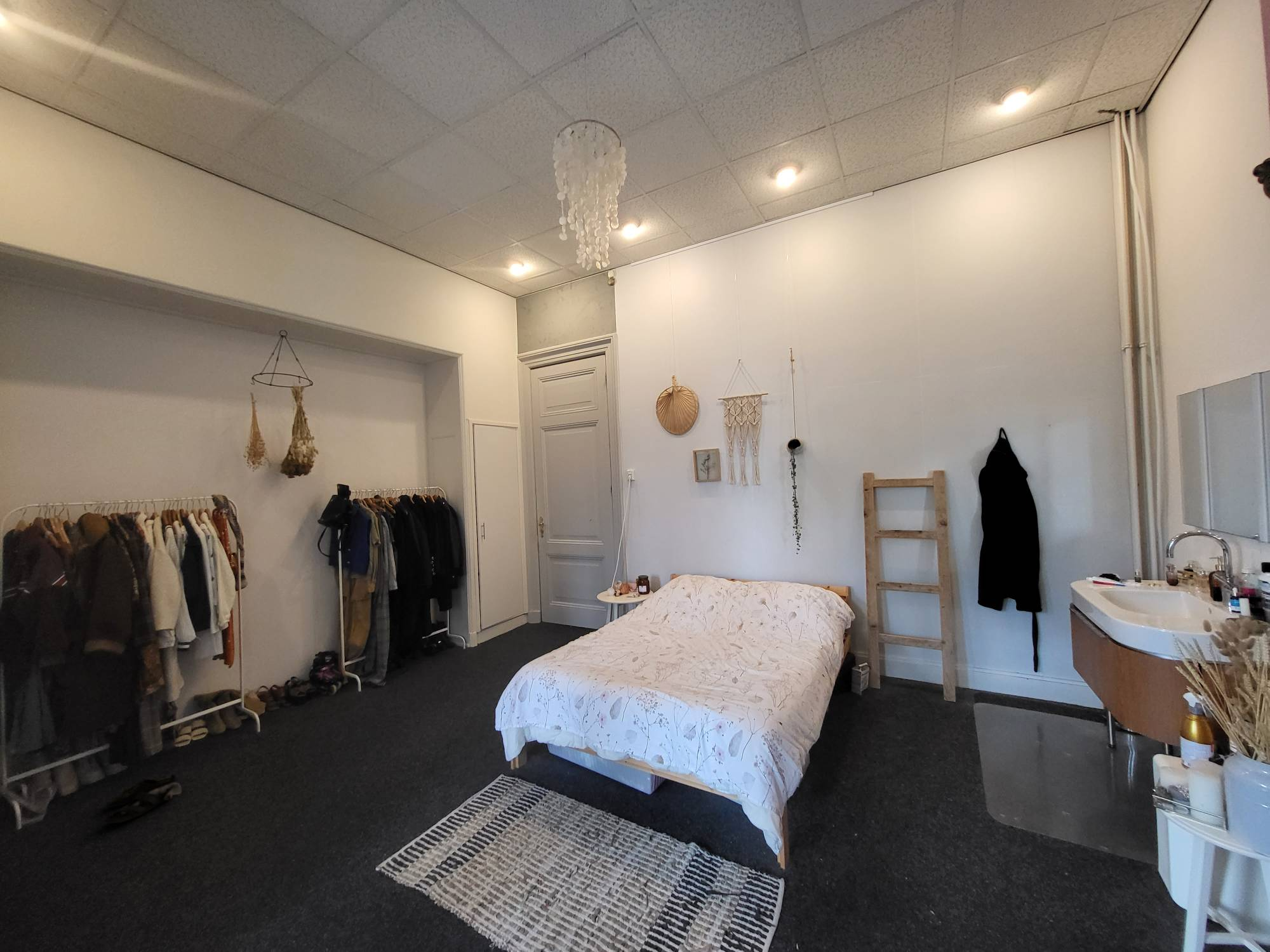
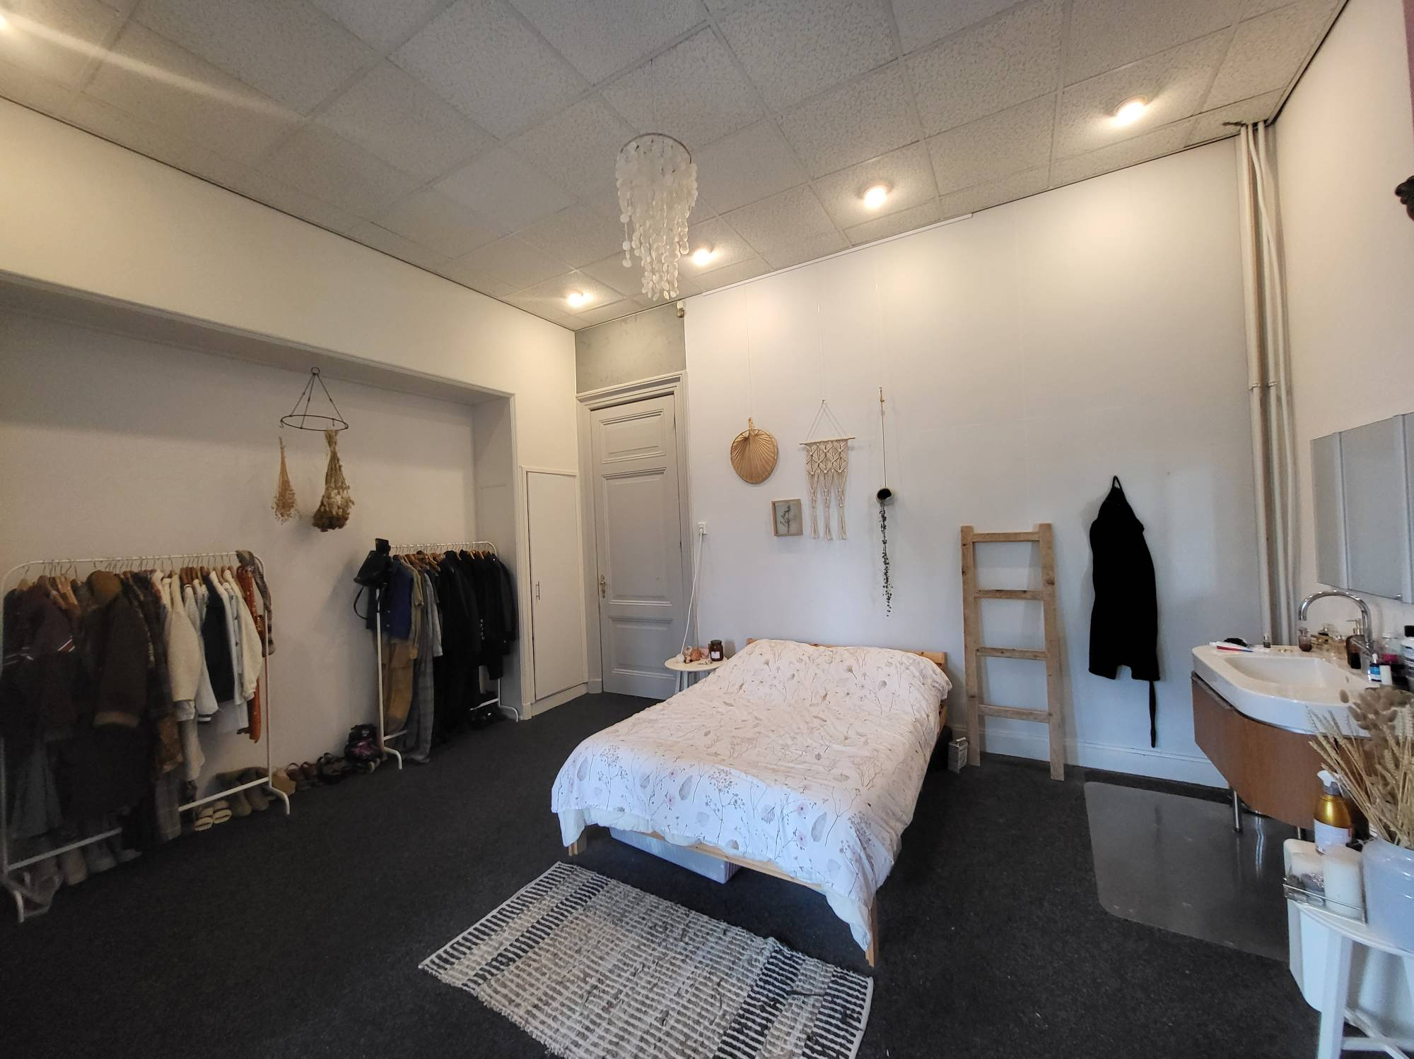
- shoe (145, 793)
